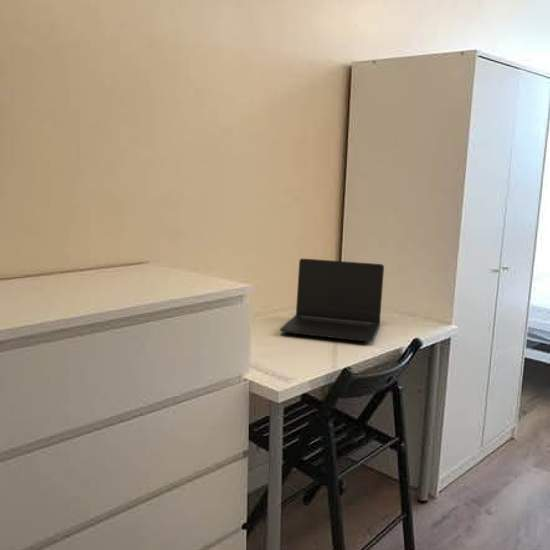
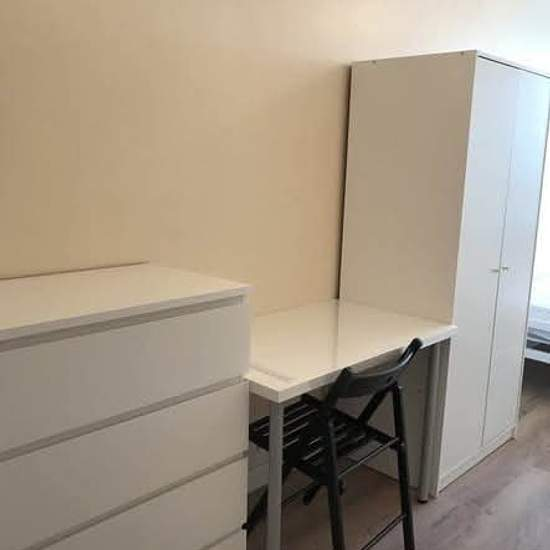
- laptop (333, 297)
